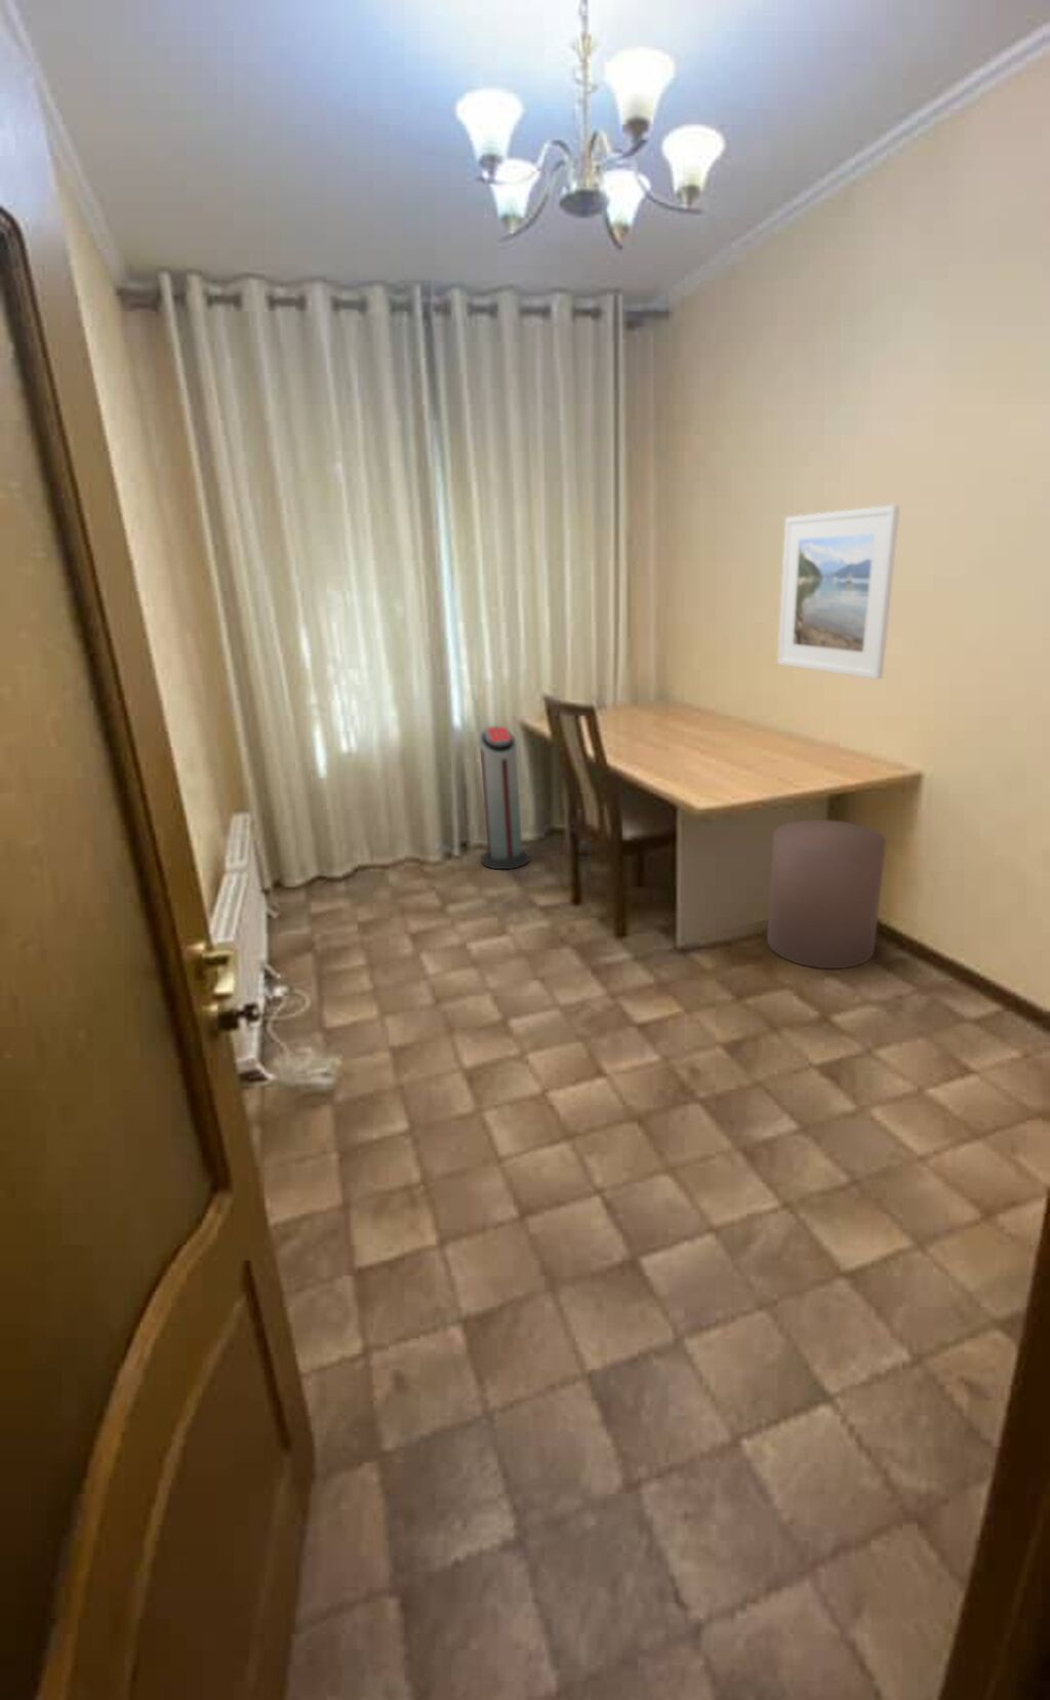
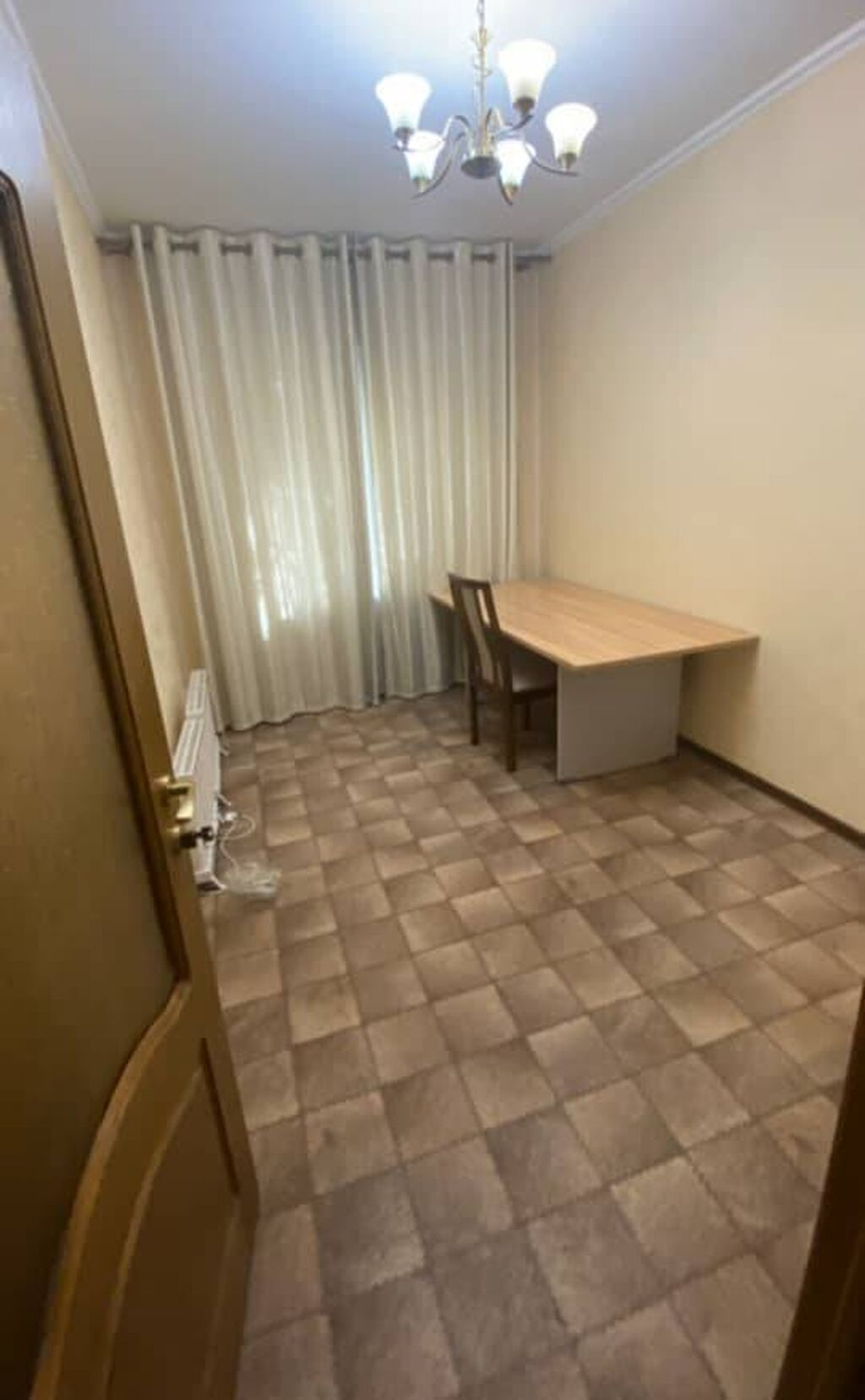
- air purifier (501, 795)
- waste bin (823, 891)
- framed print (830, 593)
